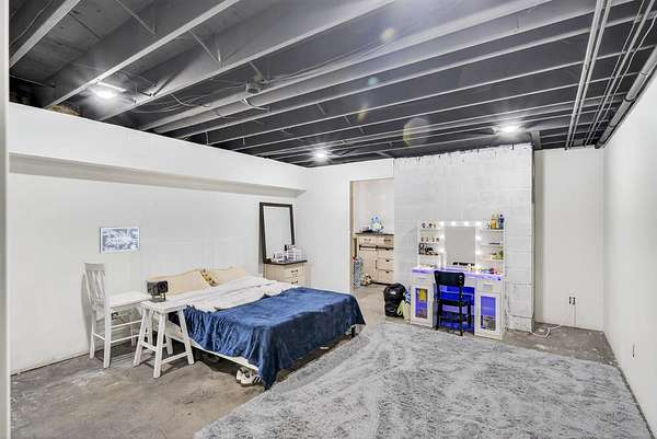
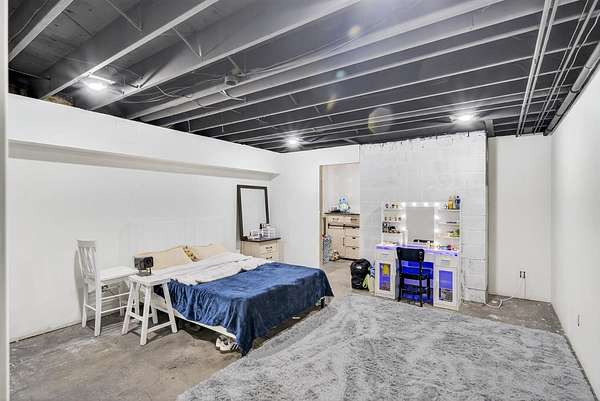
- wall art (120, 239)
